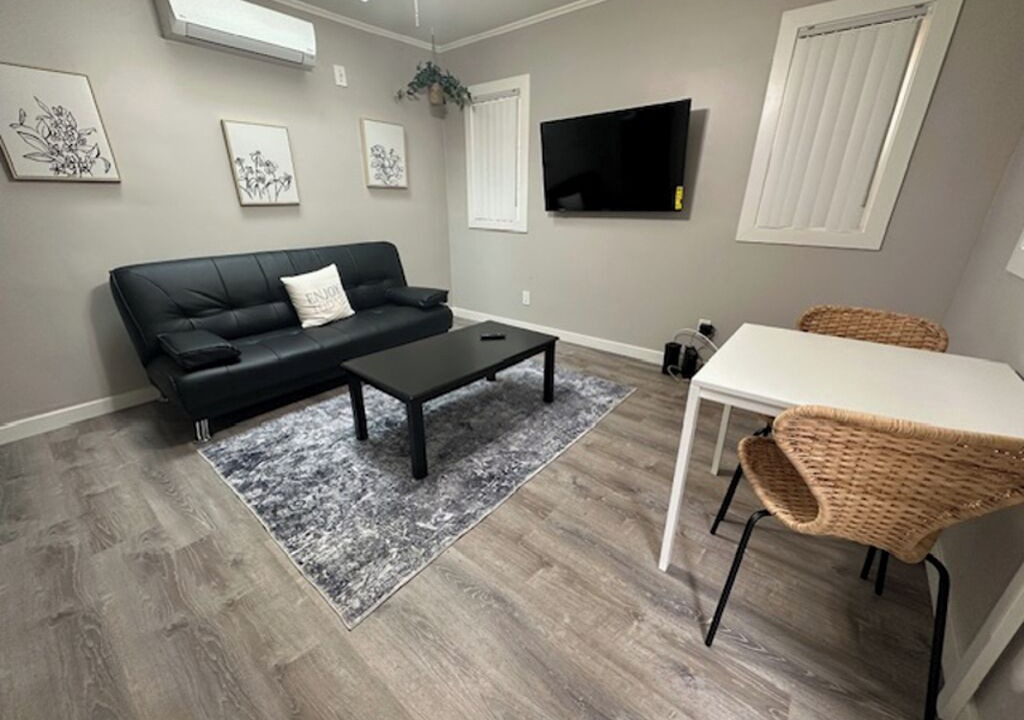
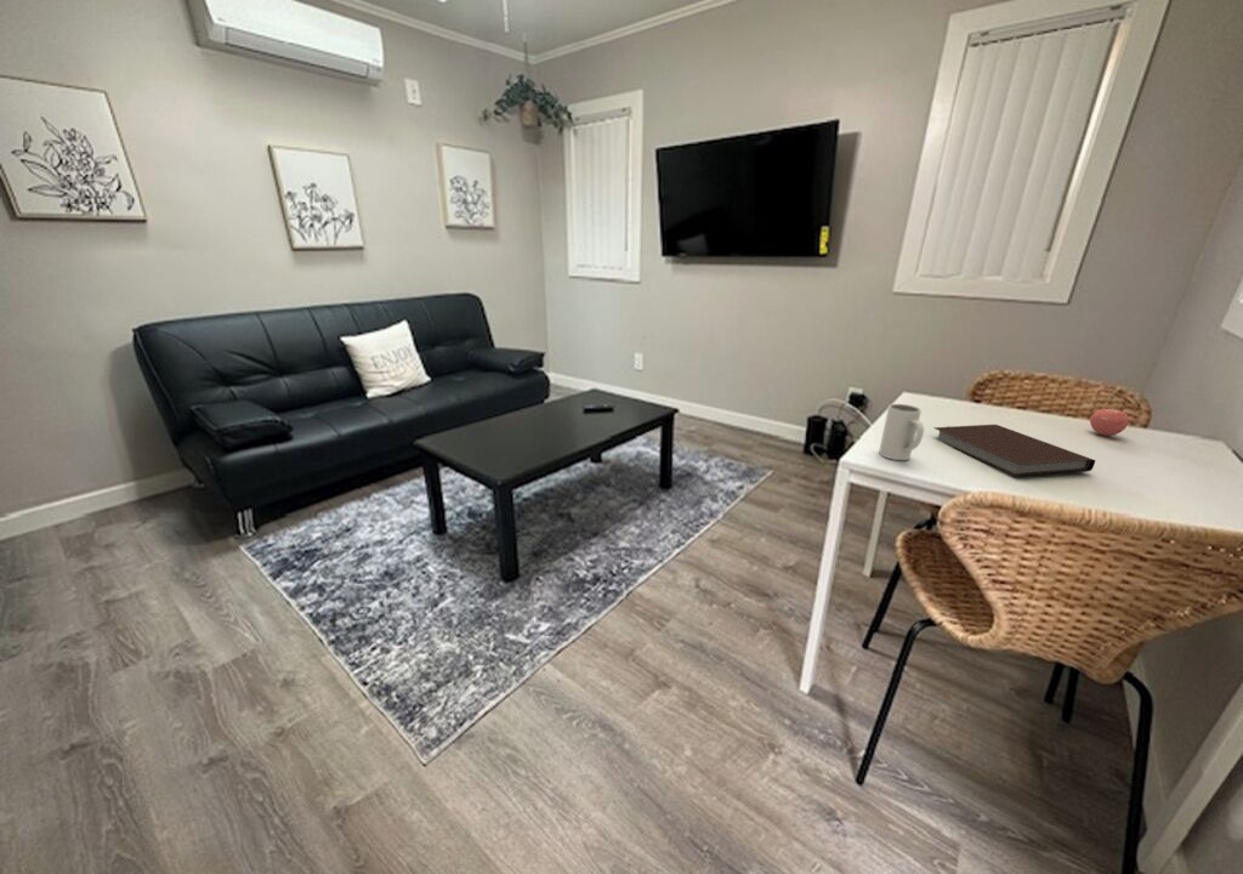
+ mug (903, 433)
+ apple (1108, 420)
+ notebook (1006, 447)
